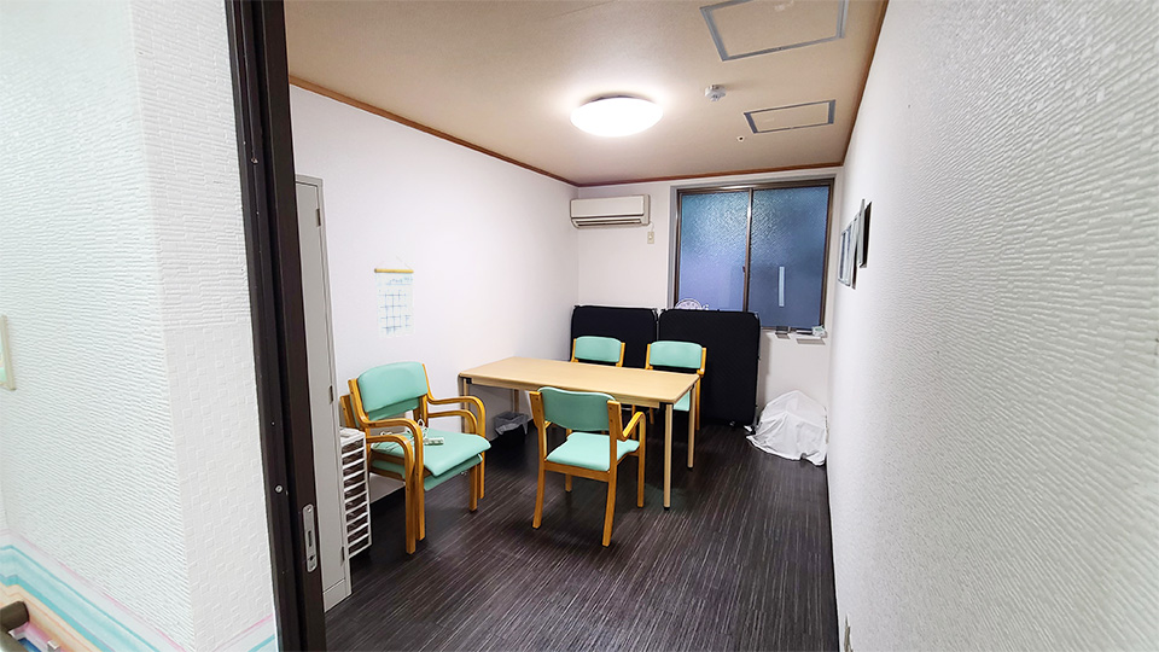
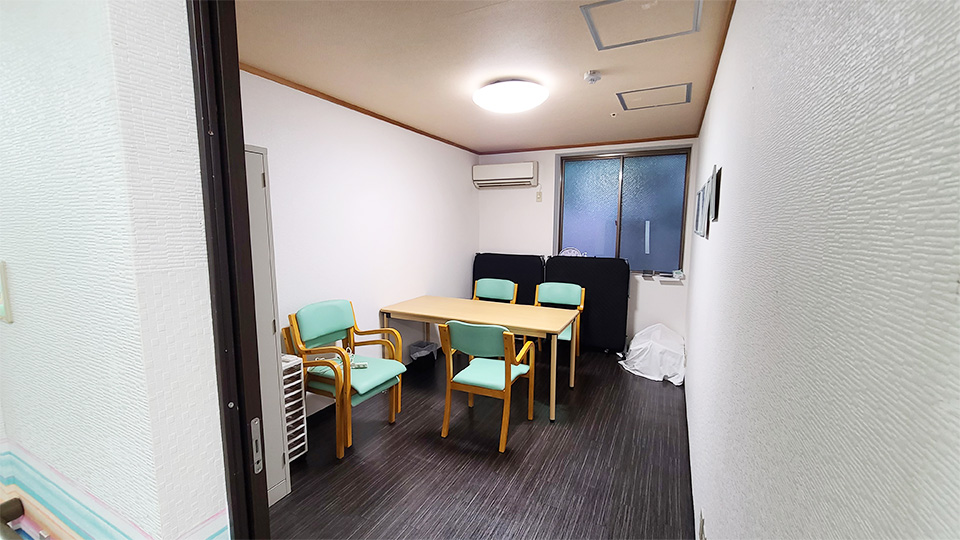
- calendar (395, 295)
